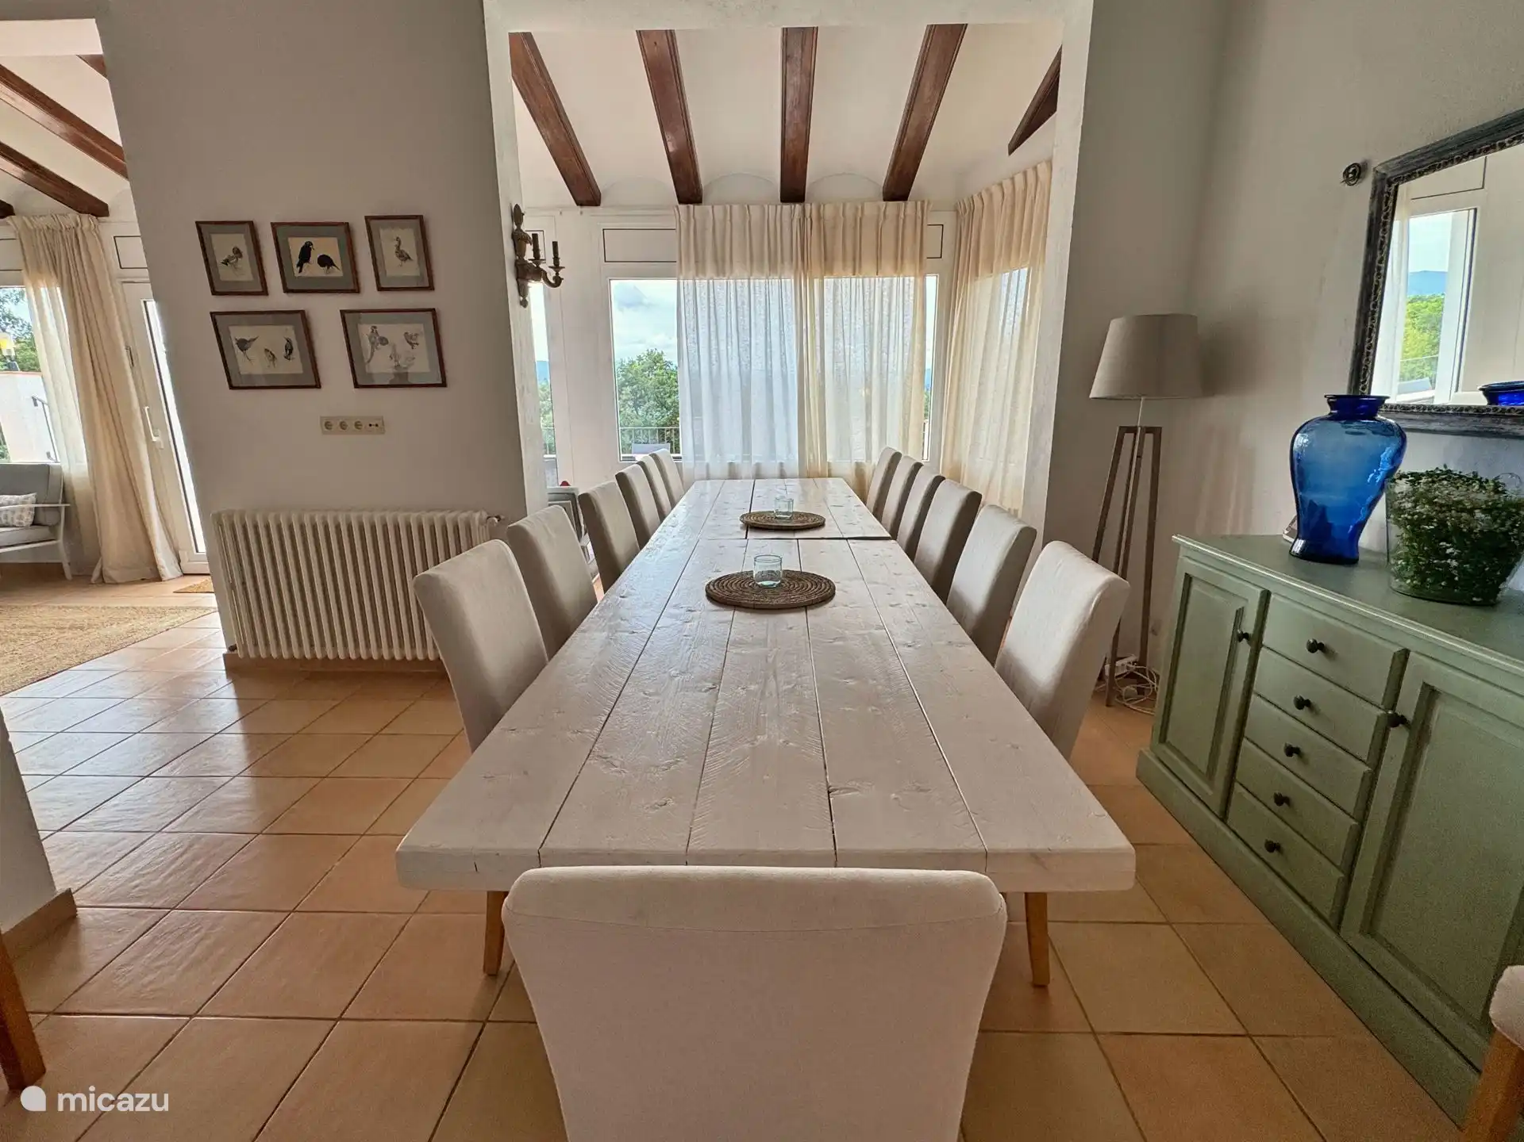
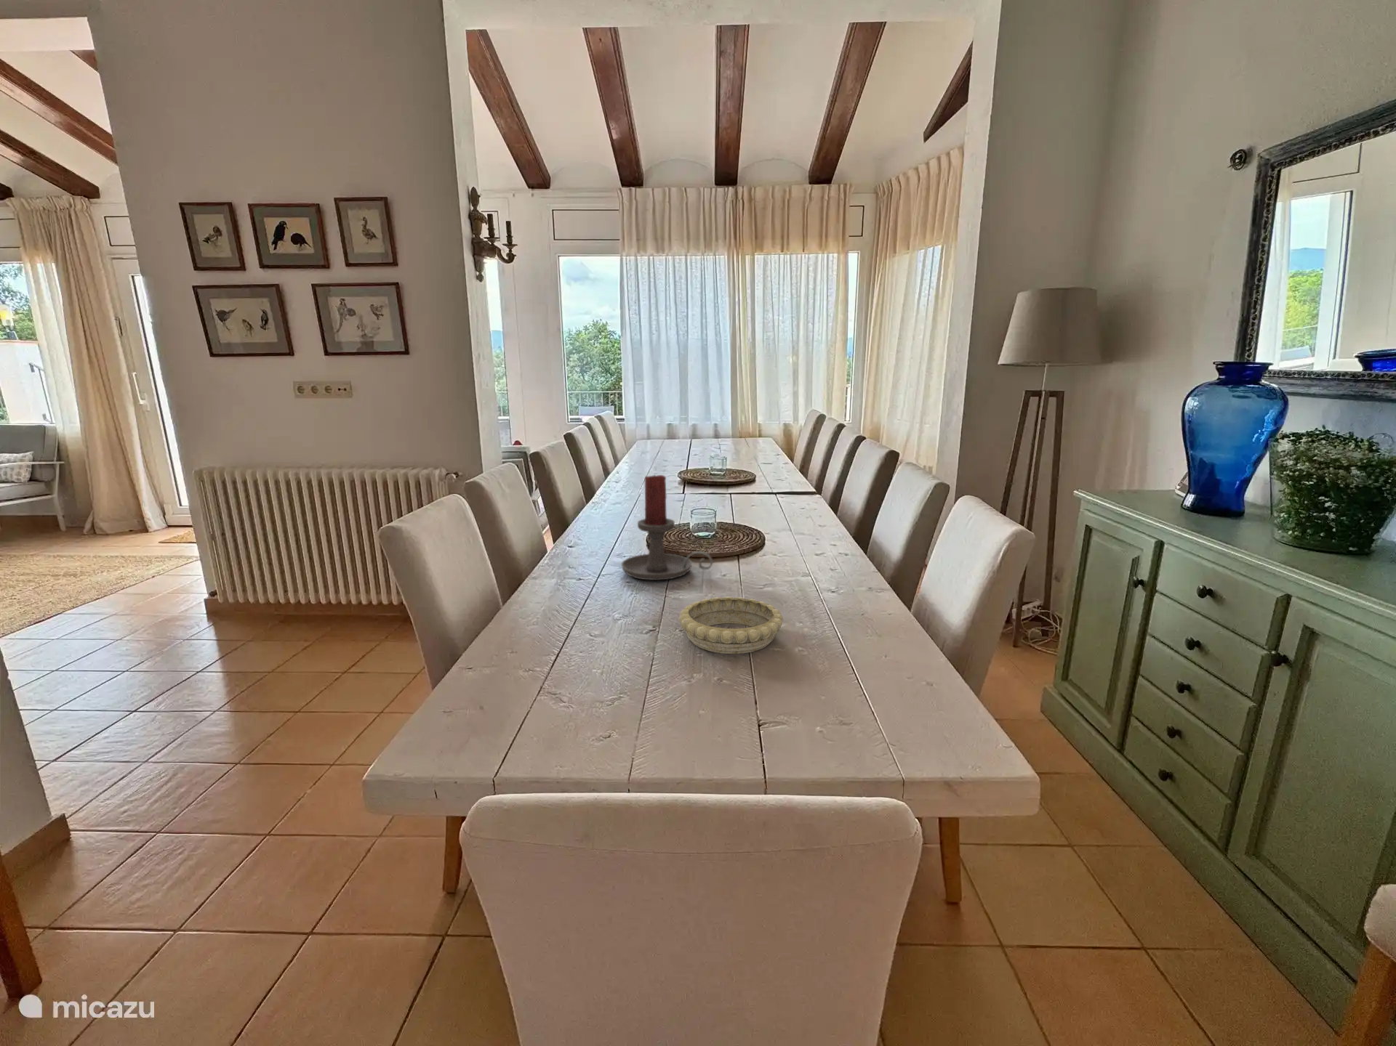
+ candle holder (666, 524)
+ decorative bowl (730, 623)
